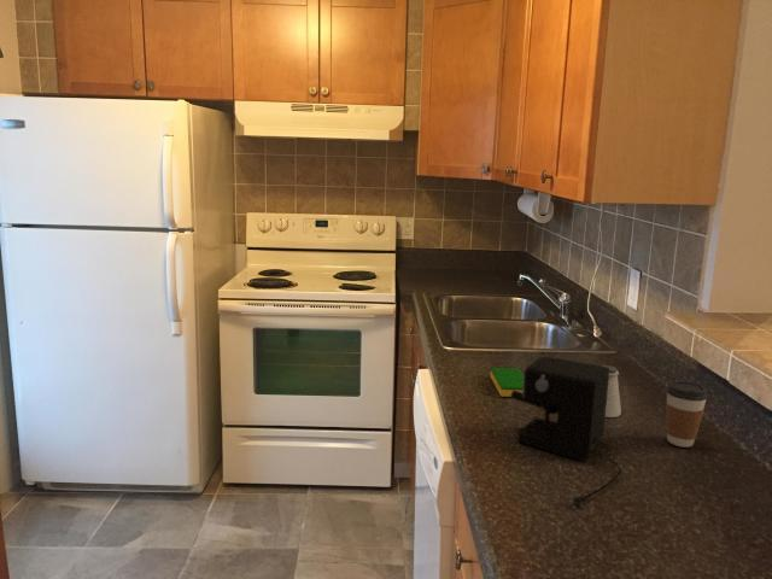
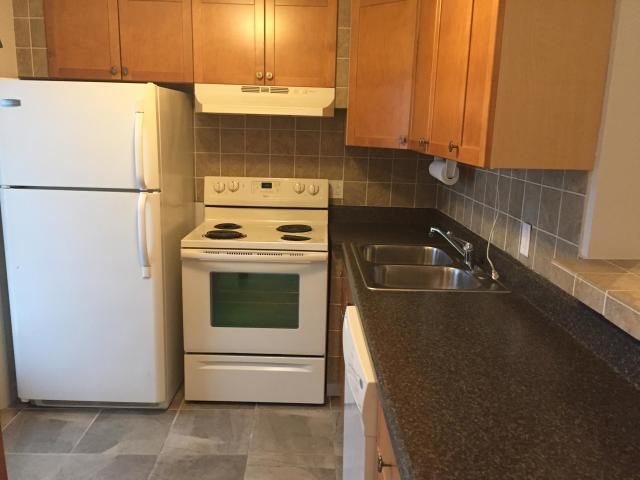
- saltshaker (607, 391)
- coffee maker (554, 421)
- dish sponge (509, 381)
- coffee cup (683, 414)
